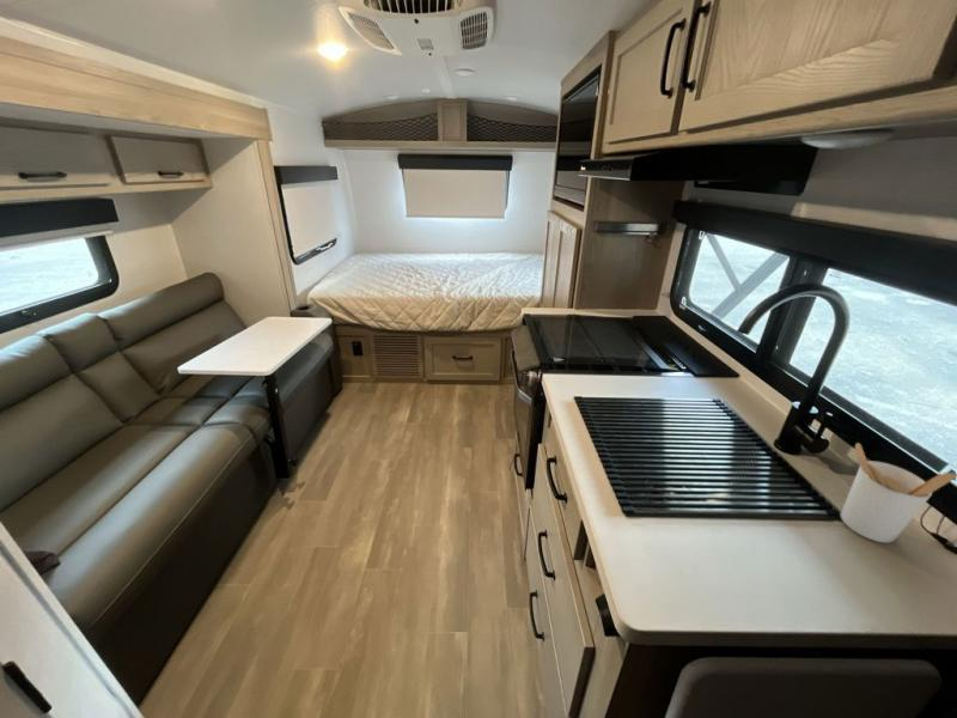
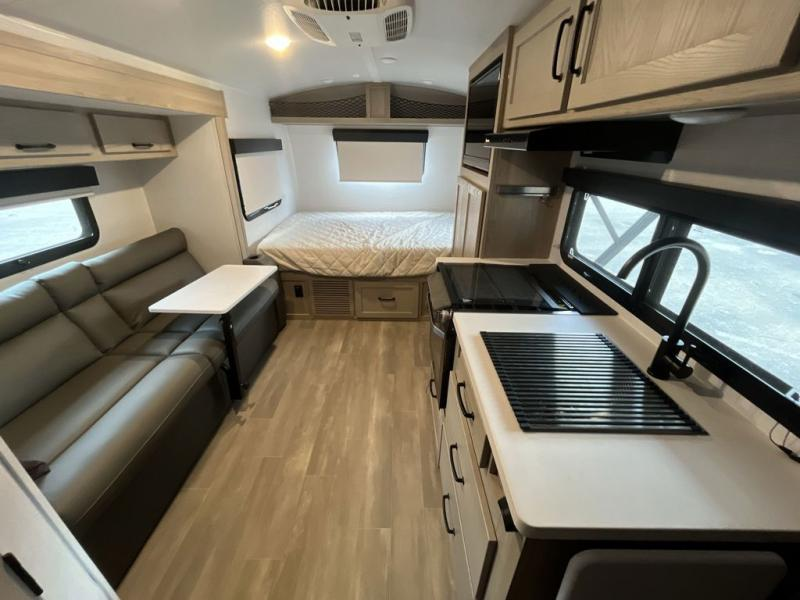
- utensil holder (879, 494)
